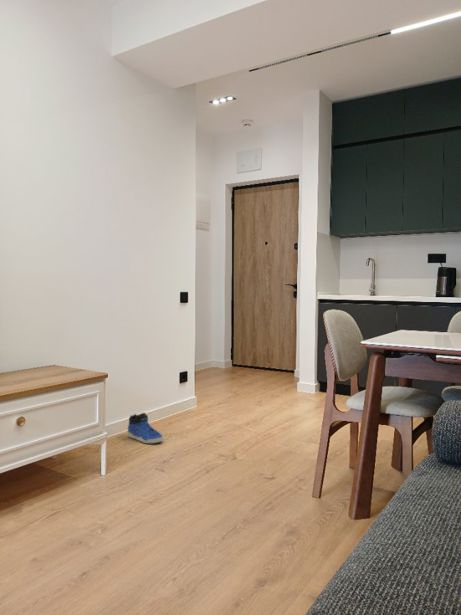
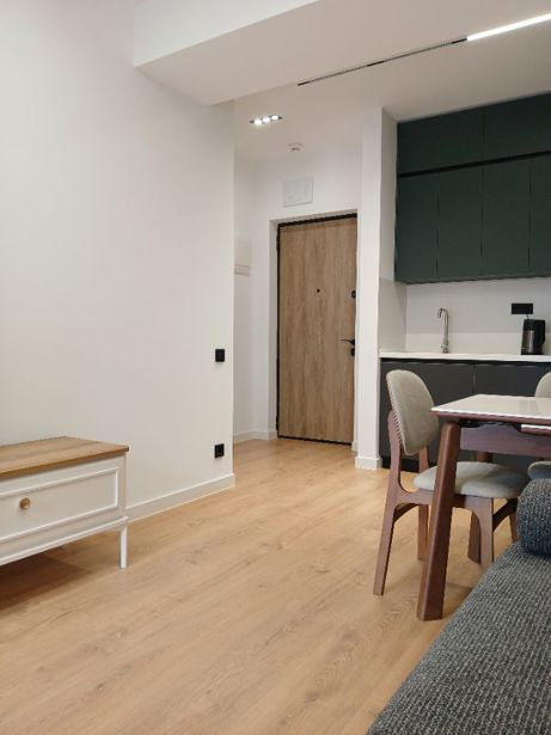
- sneaker (145, 426)
